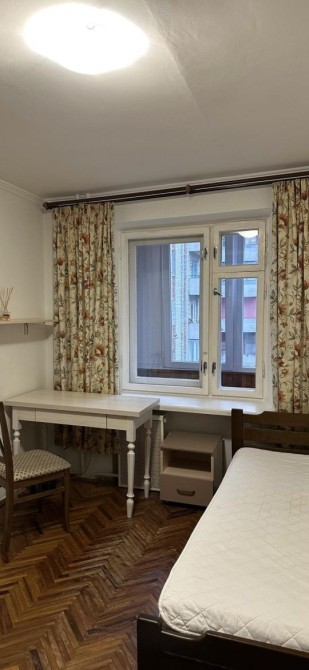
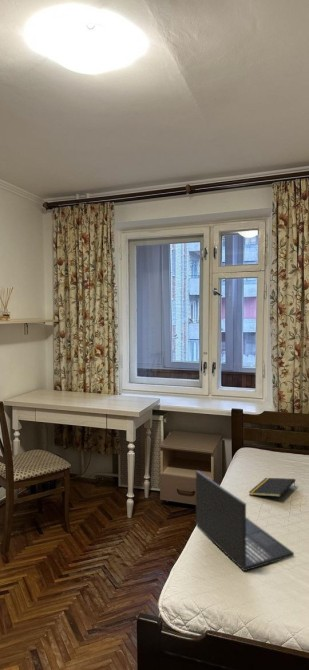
+ notepad (272, 486)
+ laptop (241, 510)
